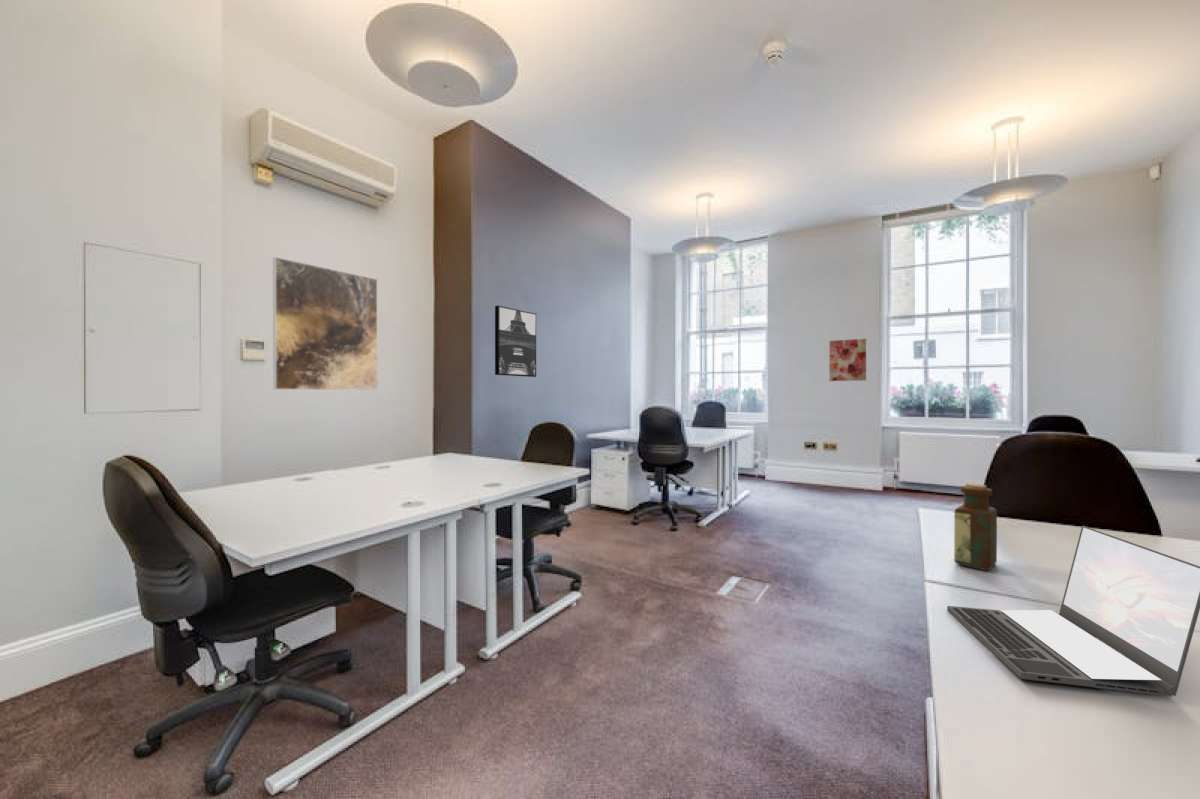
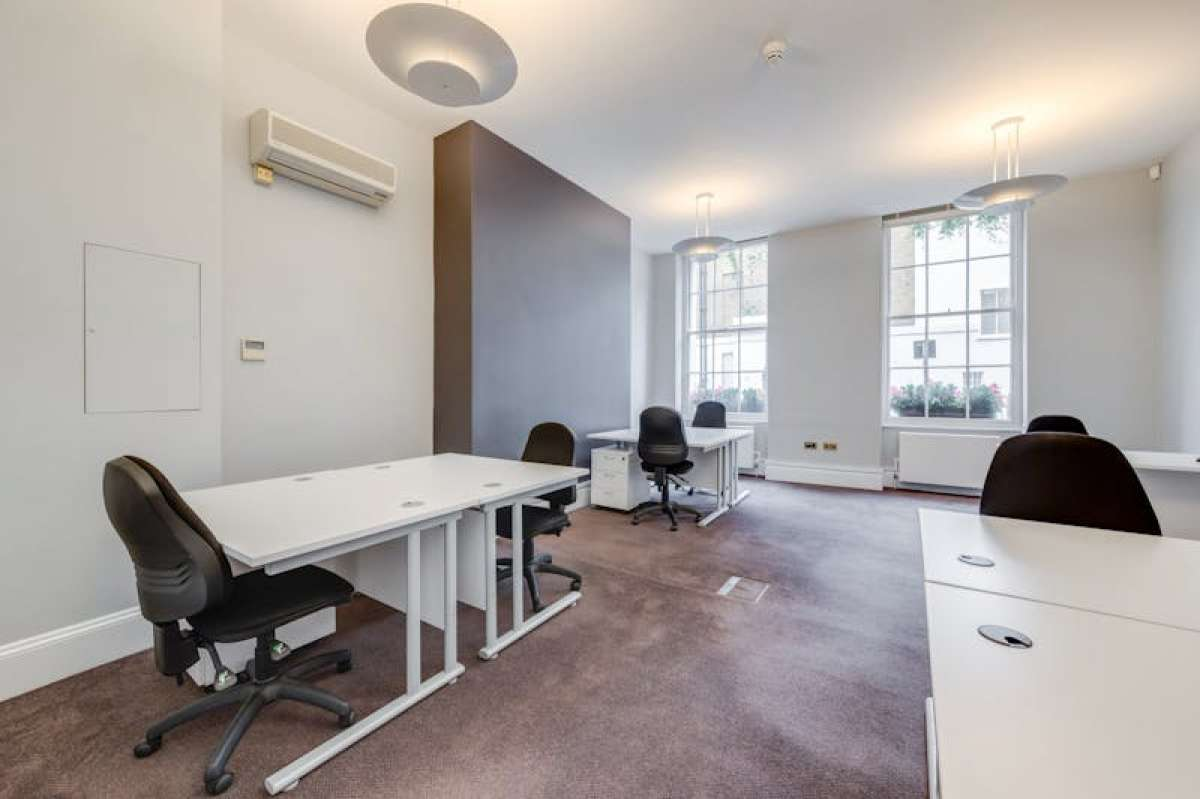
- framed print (329, 329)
- wall art (516, 342)
- bottle (975, 524)
- wall art (847, 360)
- laptop (1063, 597)
